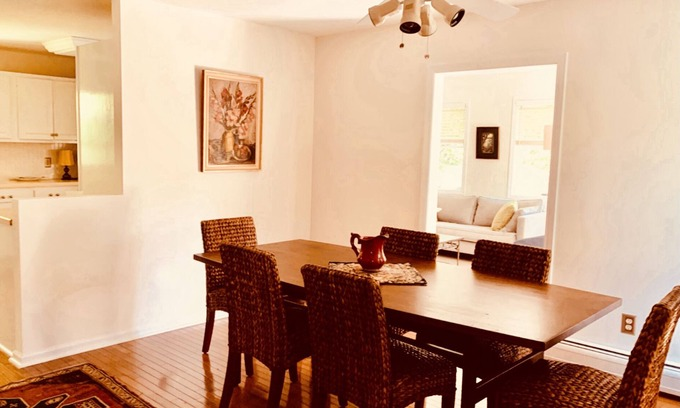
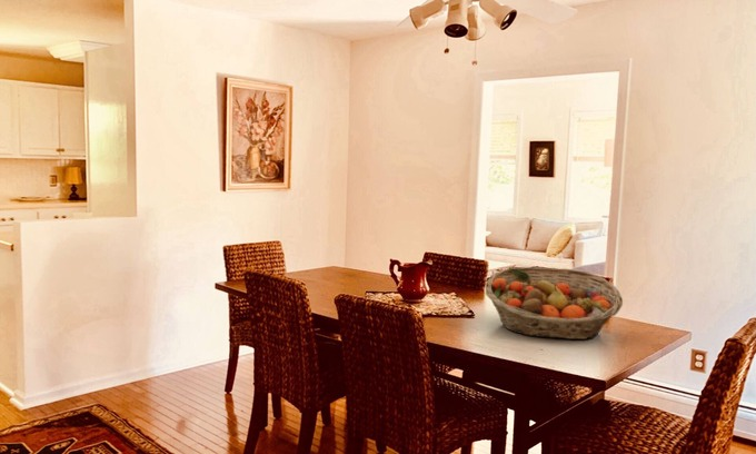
+ fruit basket (550, 300)
